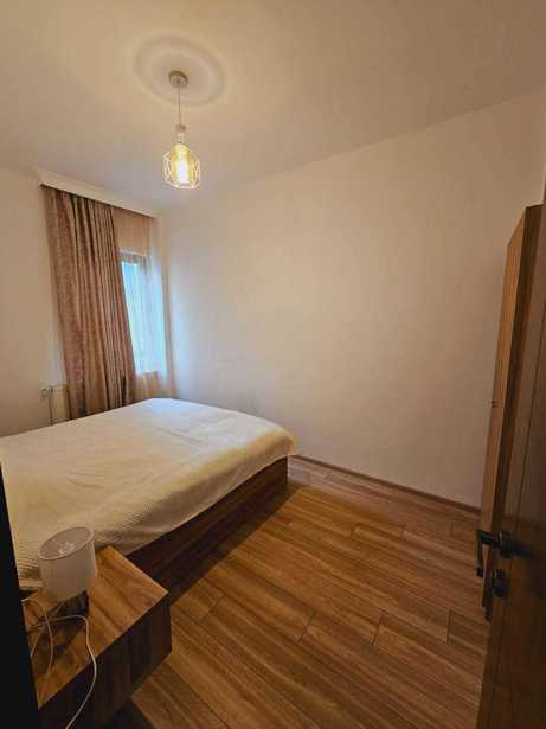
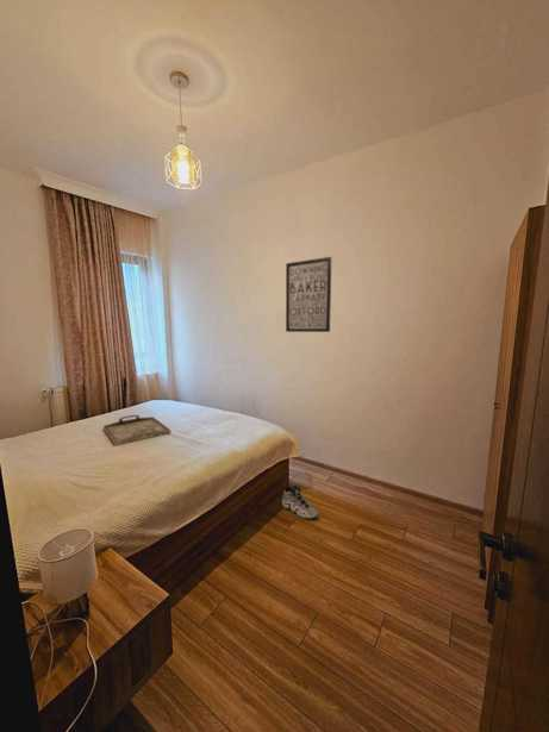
+ sneaker (298, 498)
+ serving tray (136, 426)
+ wall art (307, 296)
